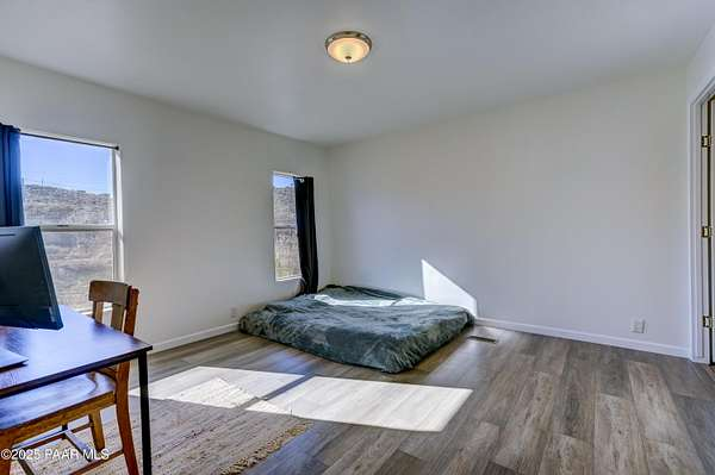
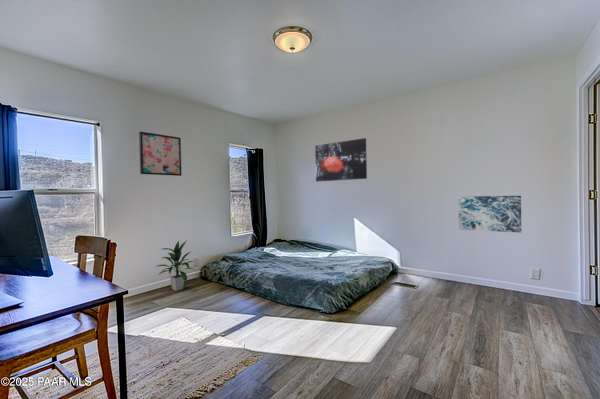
+ wall art (339, 161)
+ wall art (161, 154)
+ indoor plant (176, 265)
+ wall art (488, 213)
